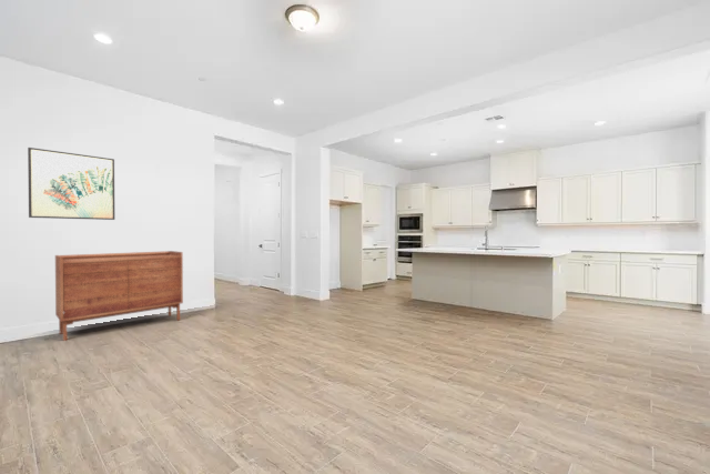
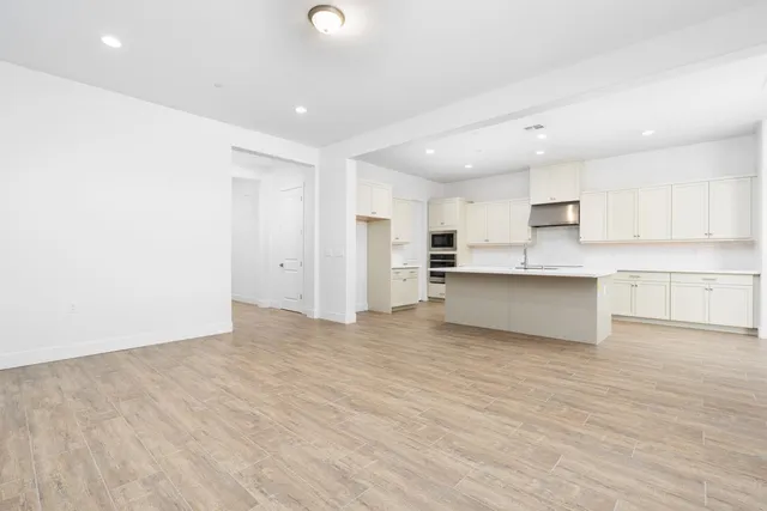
- sideboard (123, 290)
- wall art (74, 185)
